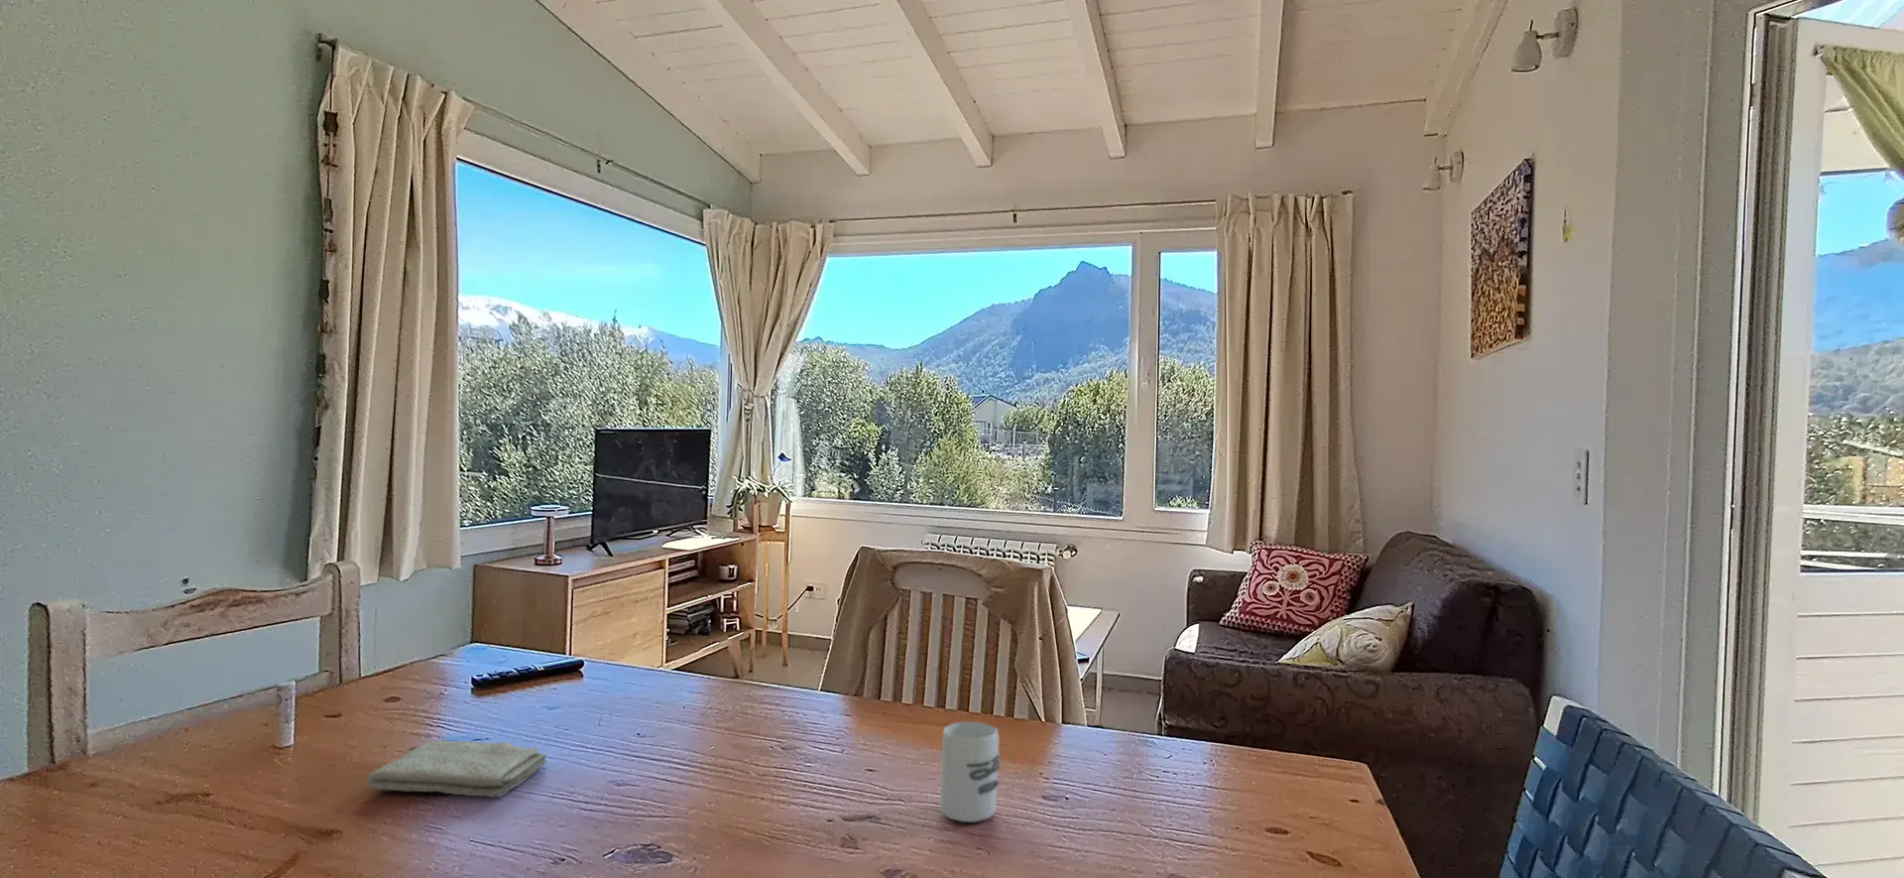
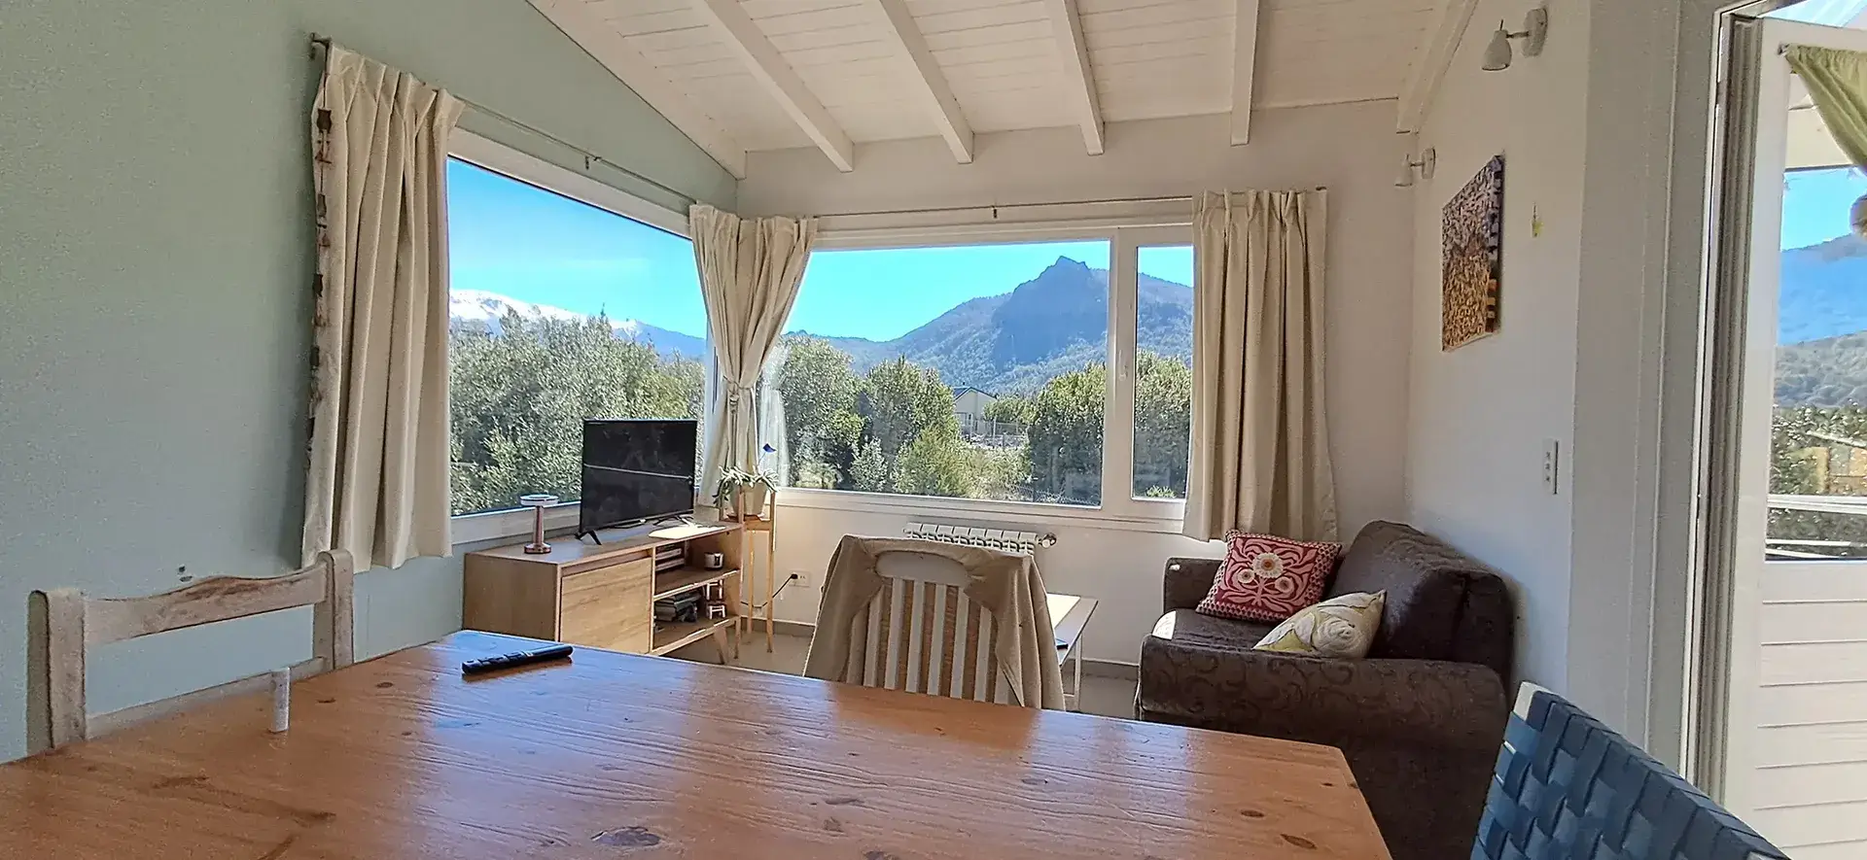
- washcloth (461, 766)
- cup (970, 771)
